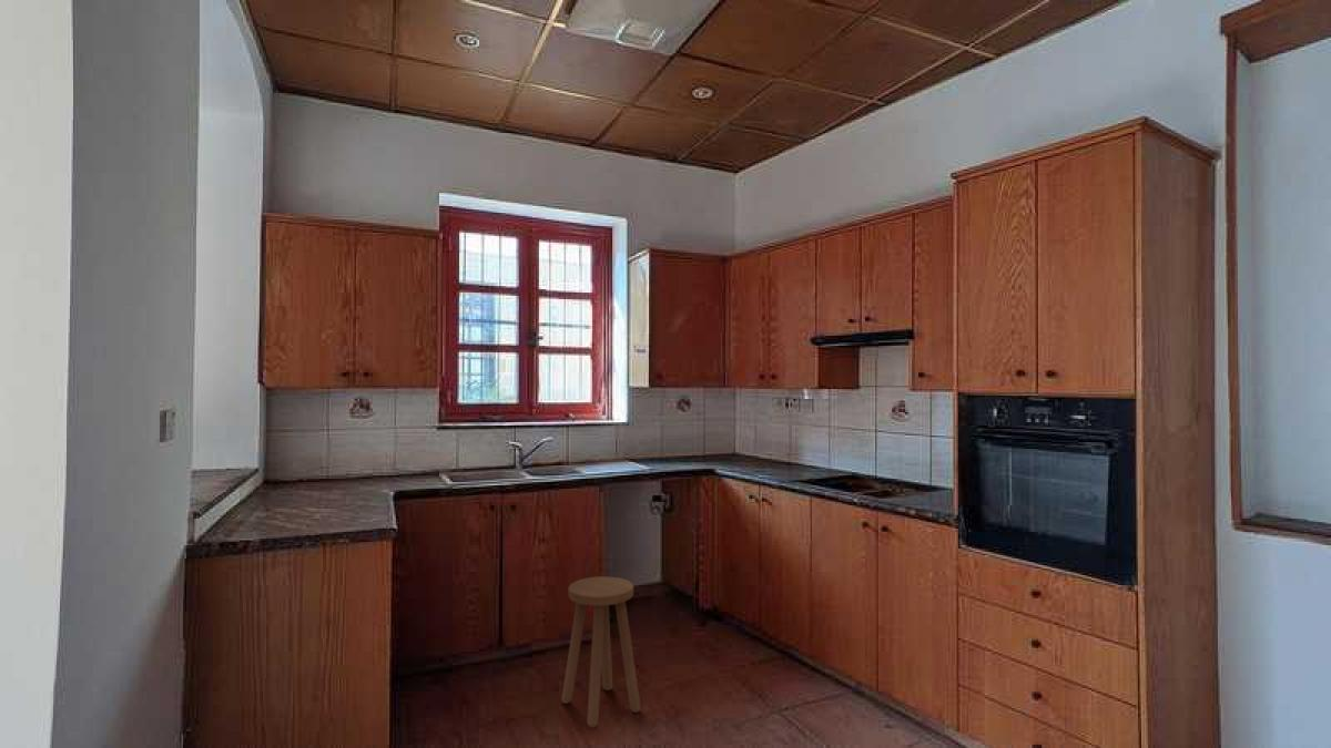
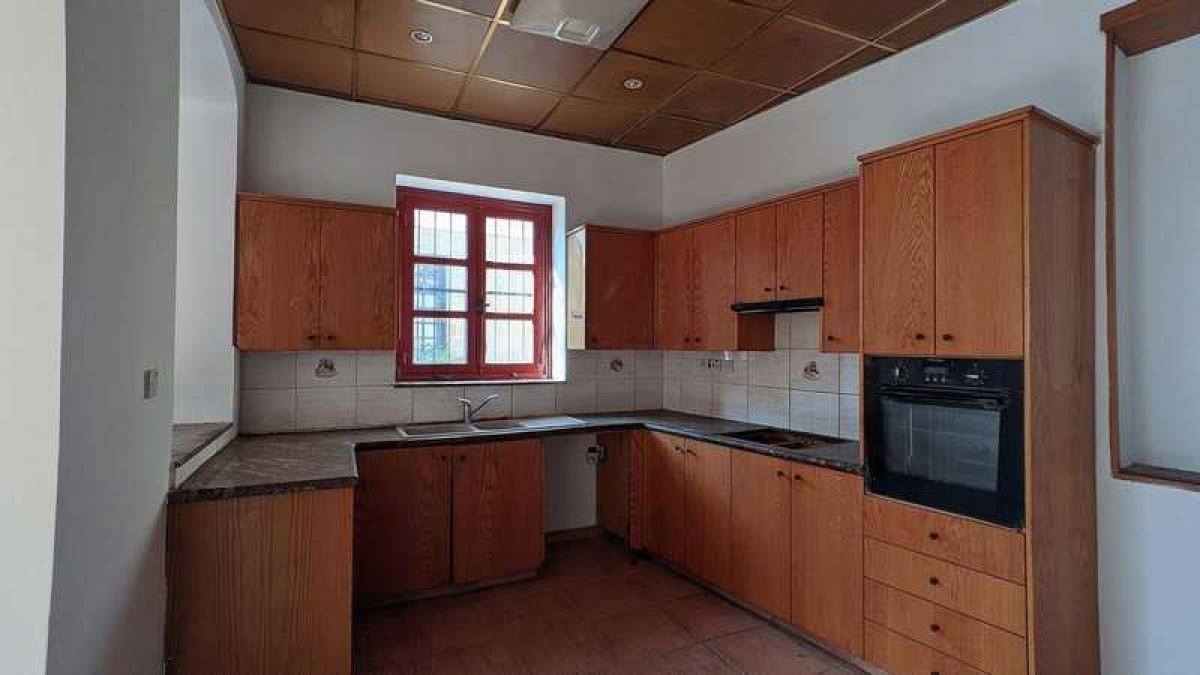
- stool (600, 646)
